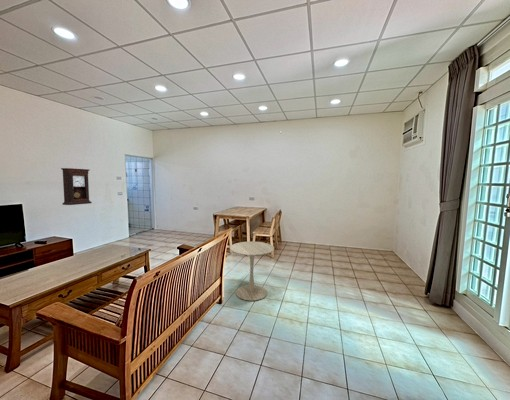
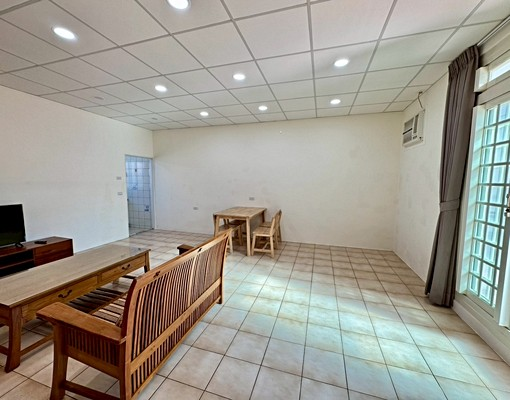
- pendulum clock (77, 186)
- side table (251, 270)
